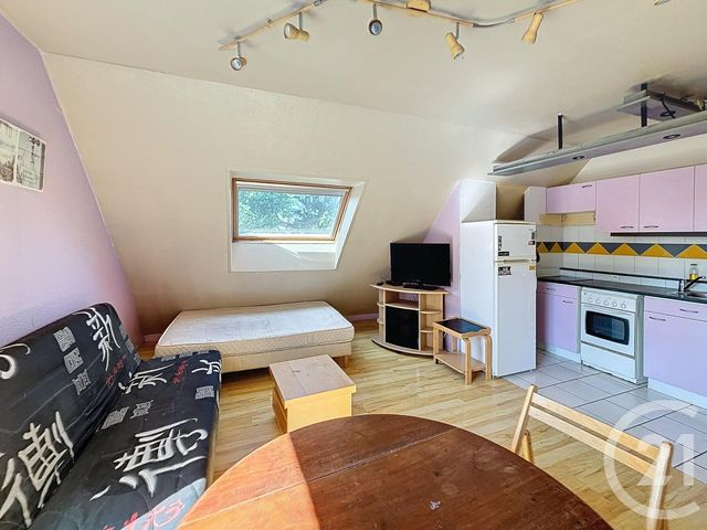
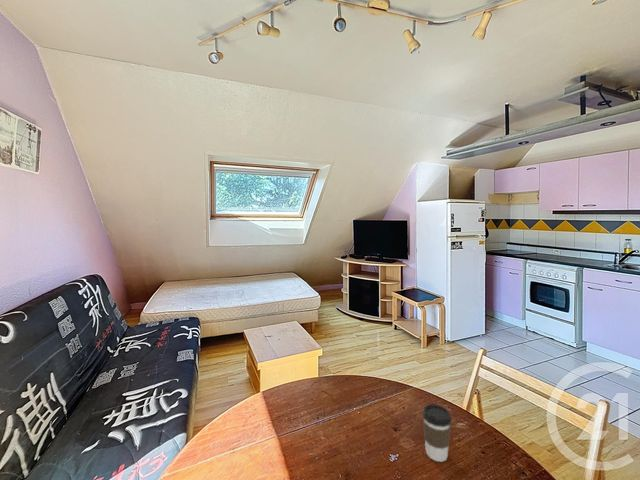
+ coffee cup (436, 432)
